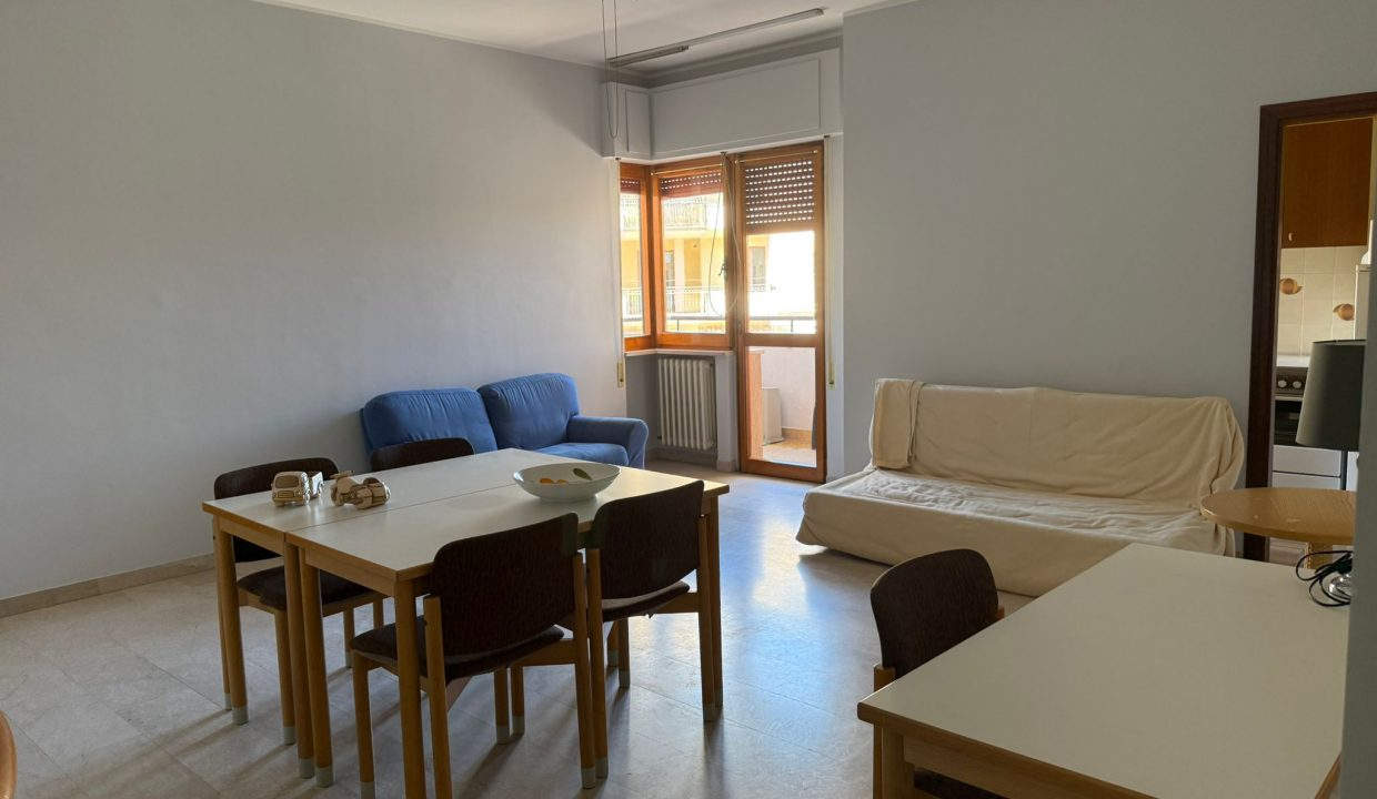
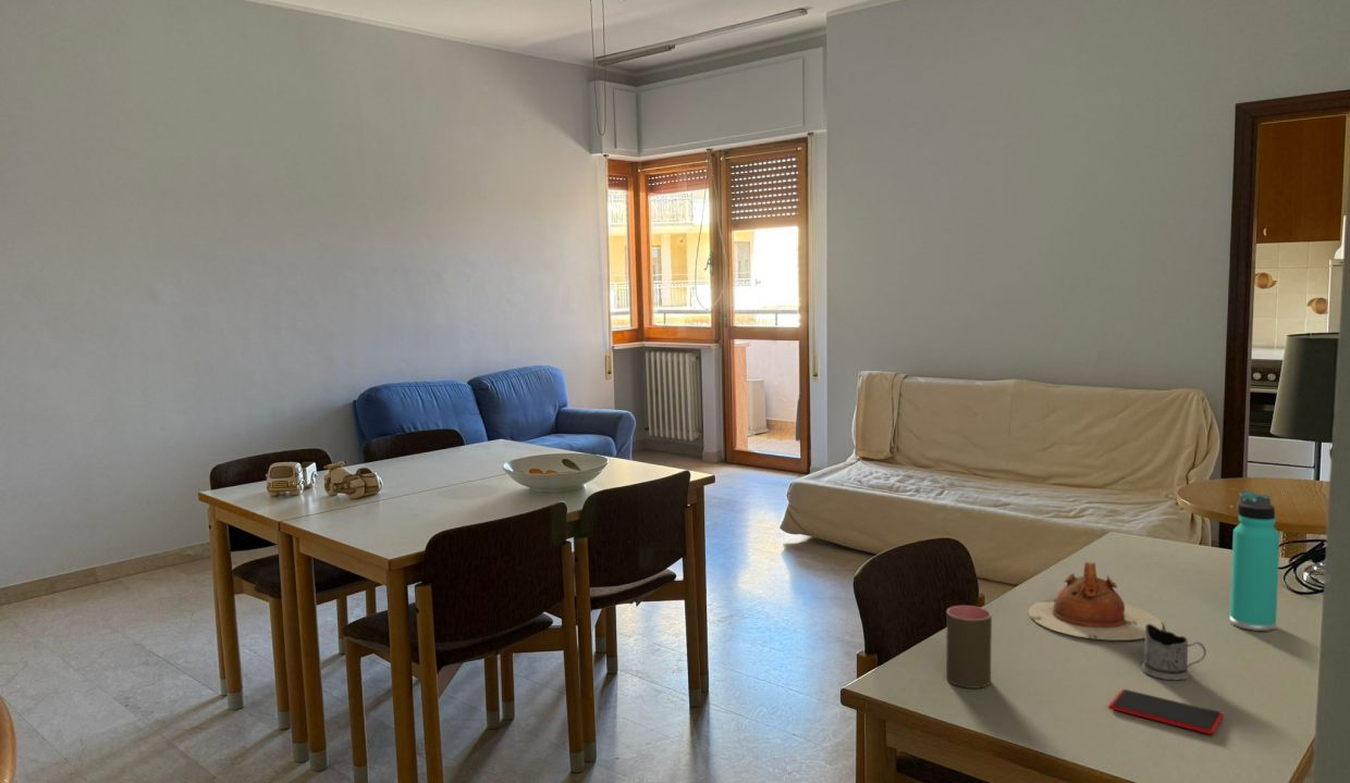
+ smartphone (1165, 710)
+ tea glass holder (1174, 651)
+ teapot (1094, 591)
+ thermos bottle (1254, 559)
+ cup (968, 646)
